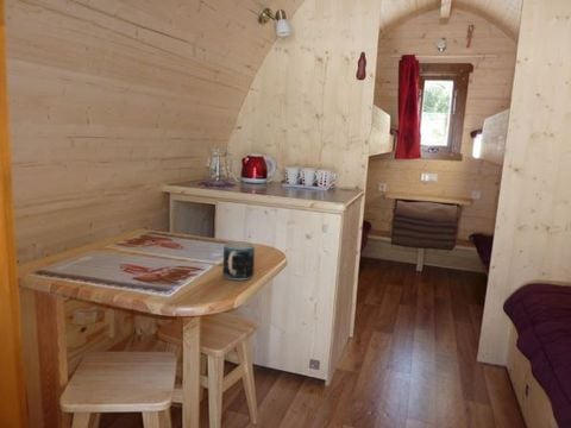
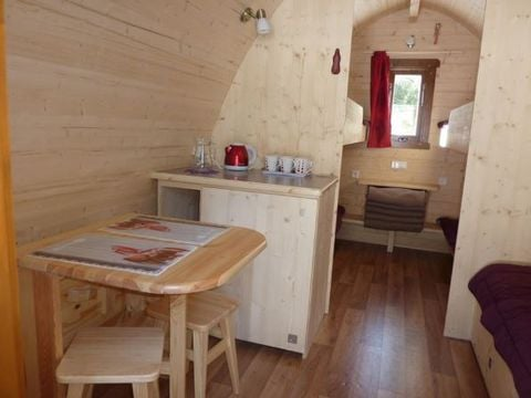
- mug (236, 262)
